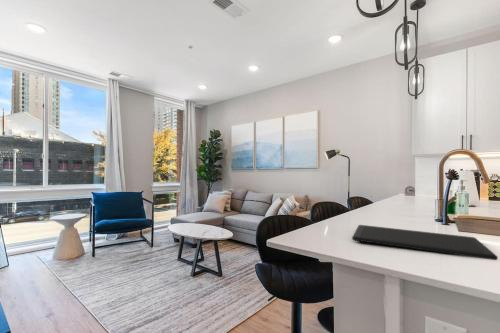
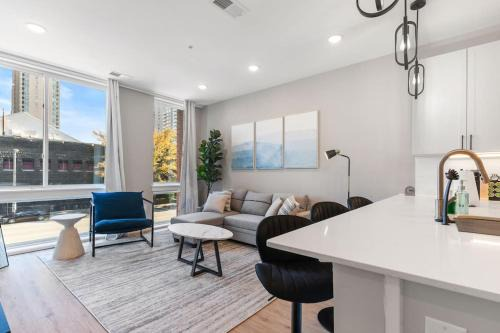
- cutting board (413, 238)
